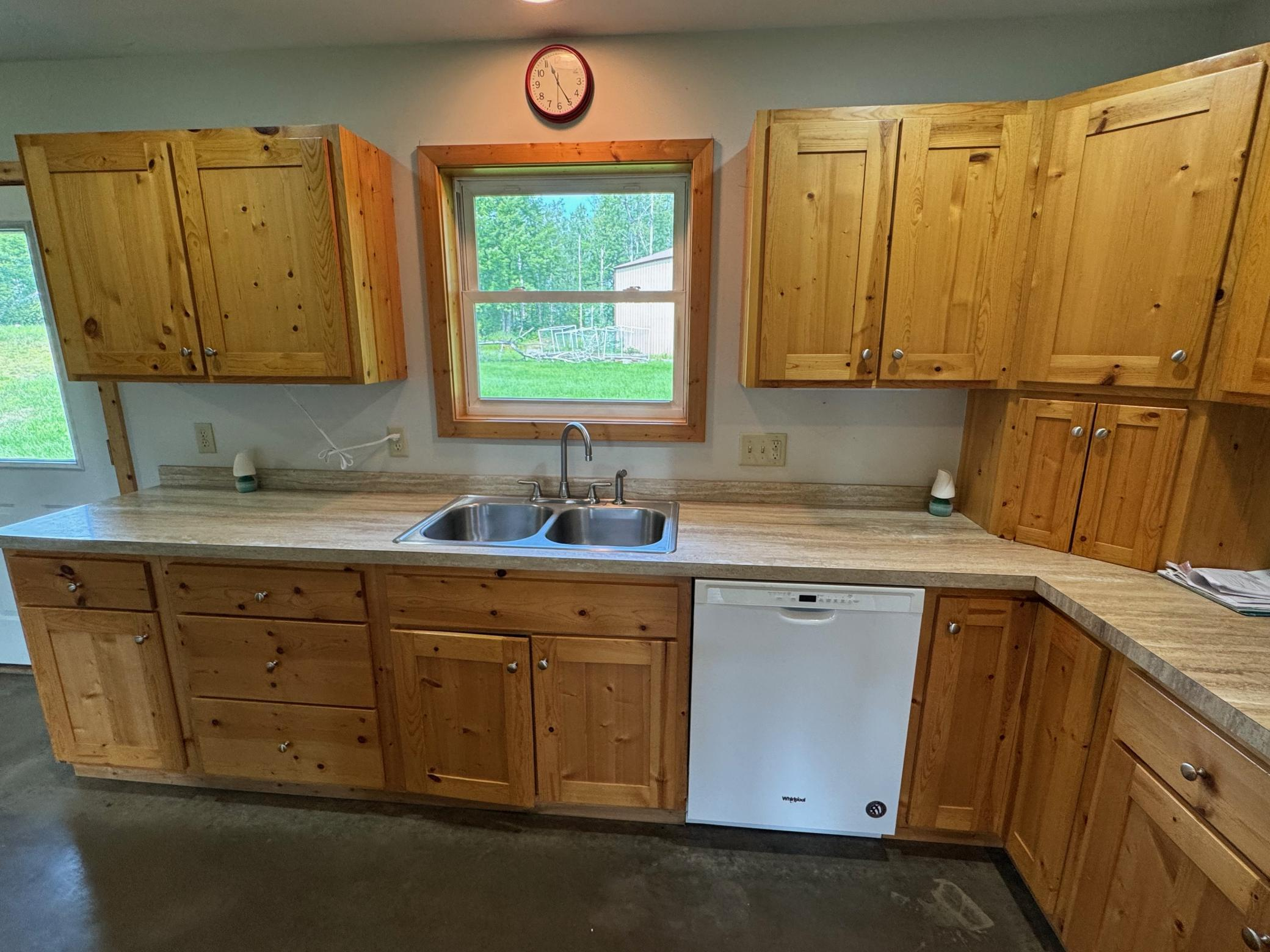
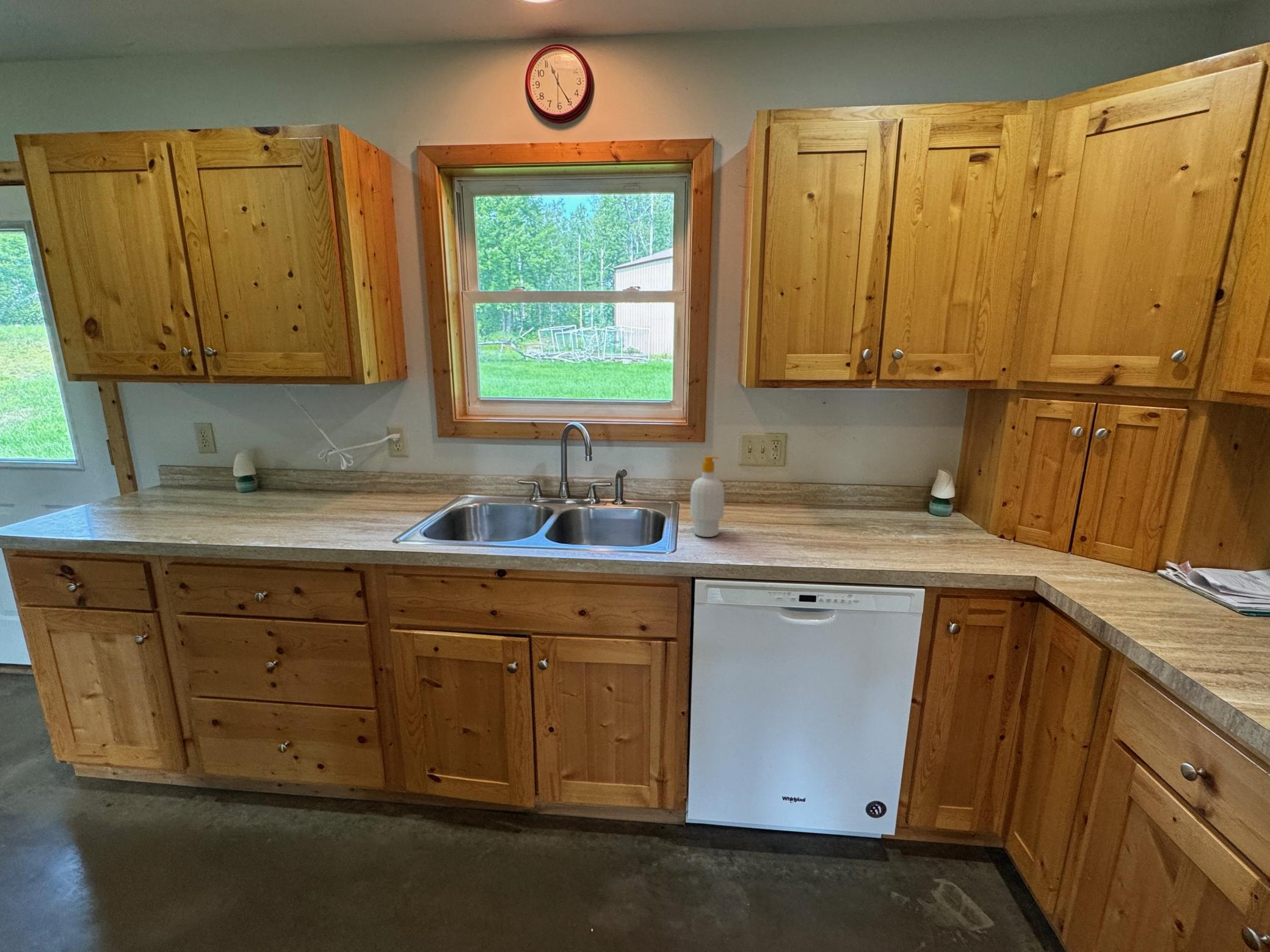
+ soap bottle (707, 496)
